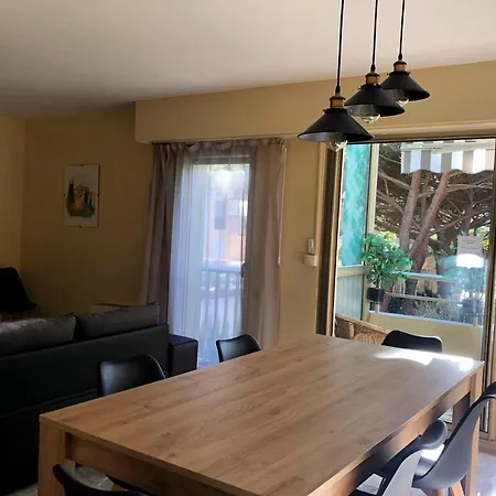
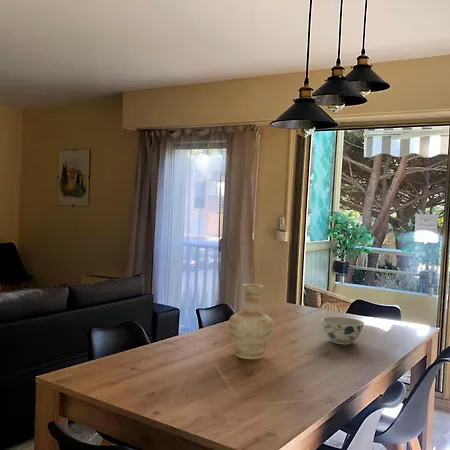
+ bowl (342, 331)
+ vase (251, 320)
